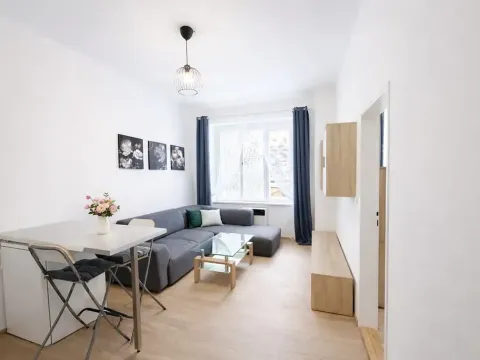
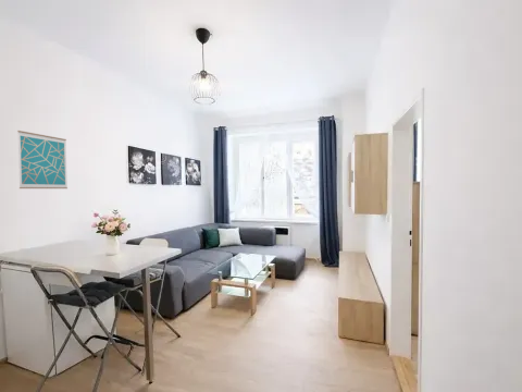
+ wall art (44, 161)
